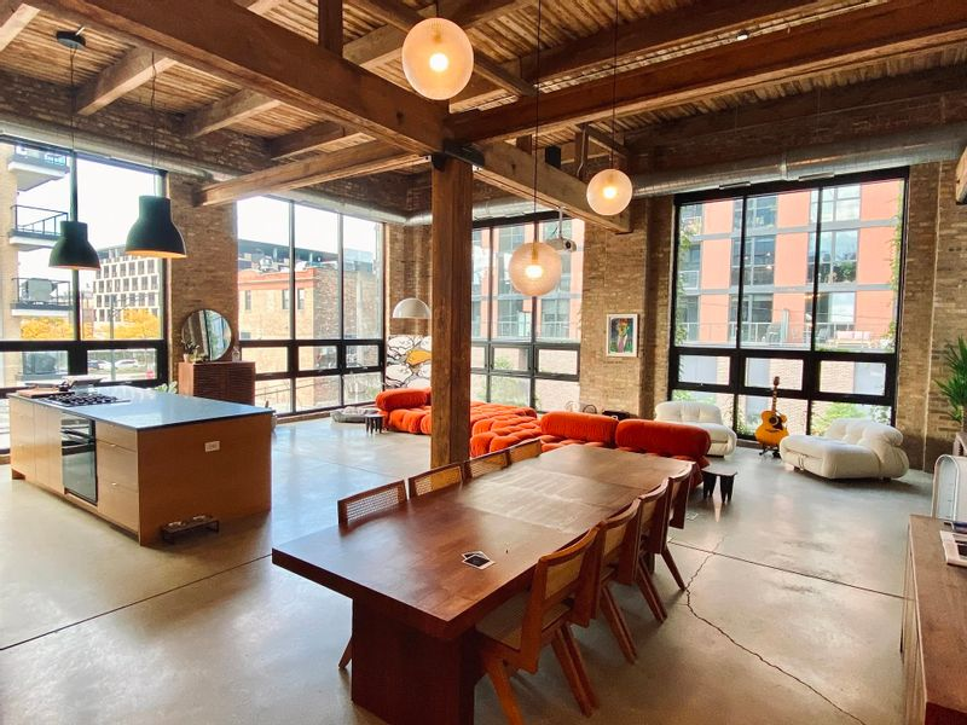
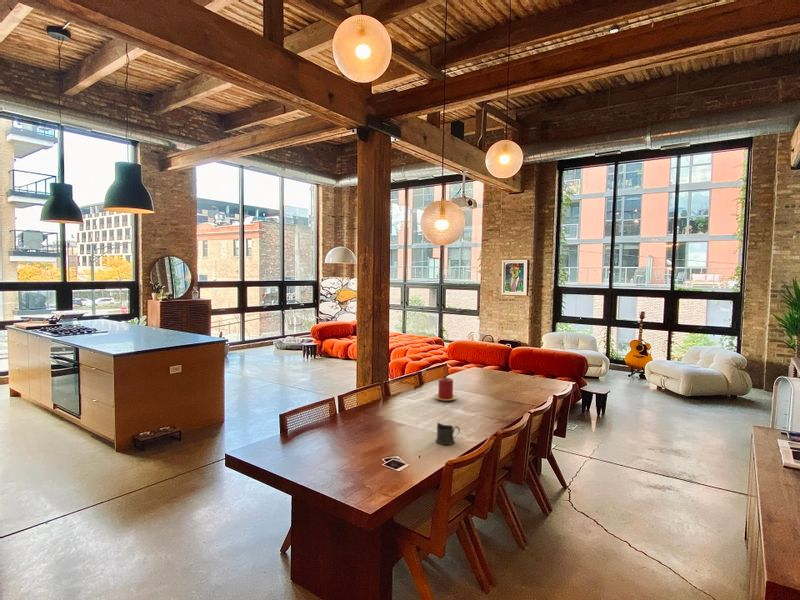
+ candle (445, 388)
+ cup (447, 433)
